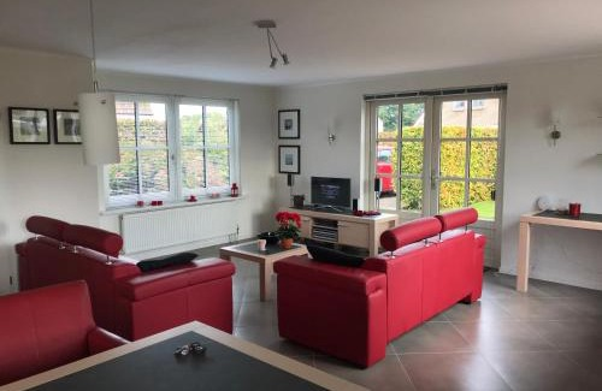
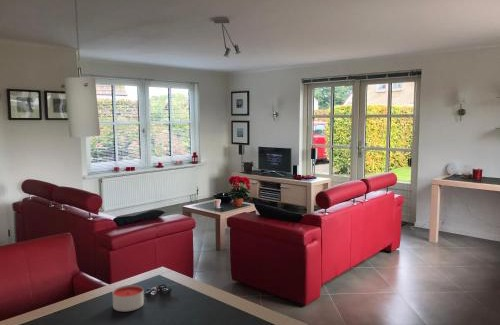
+ candle (128, 297)
